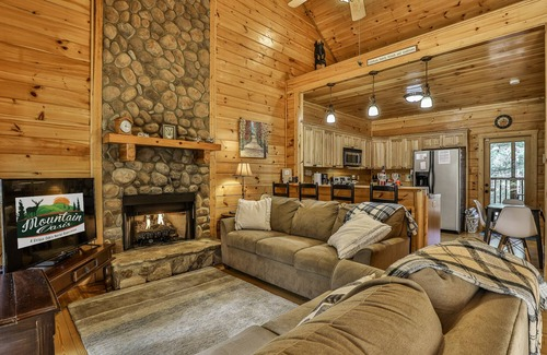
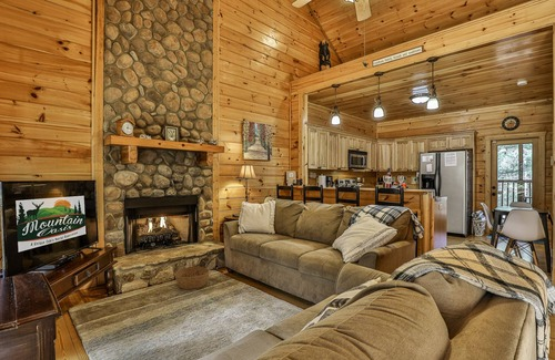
+ basket (192, 277)
